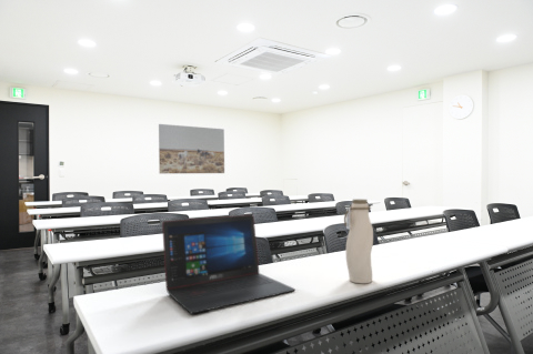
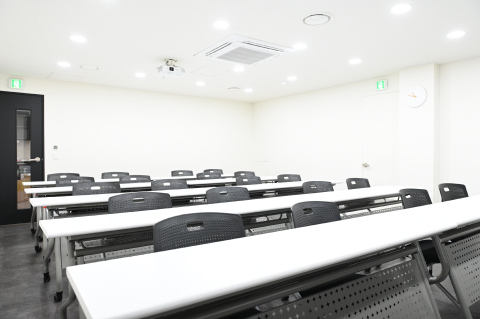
- wall art (193, 150)
- laptop (228, 255)
- water bottle (359, 240)
